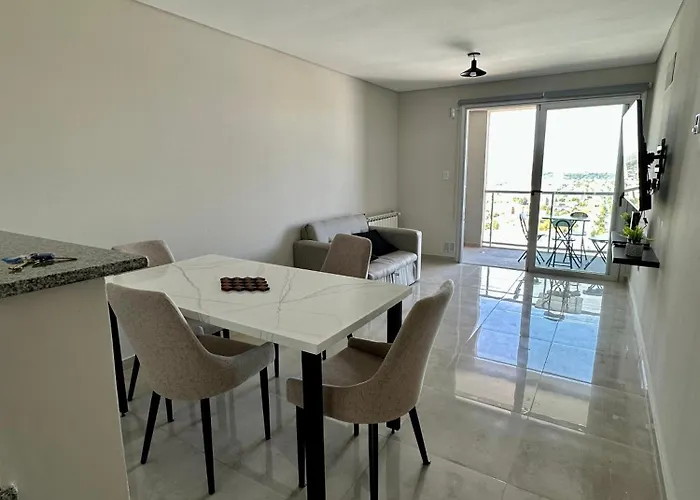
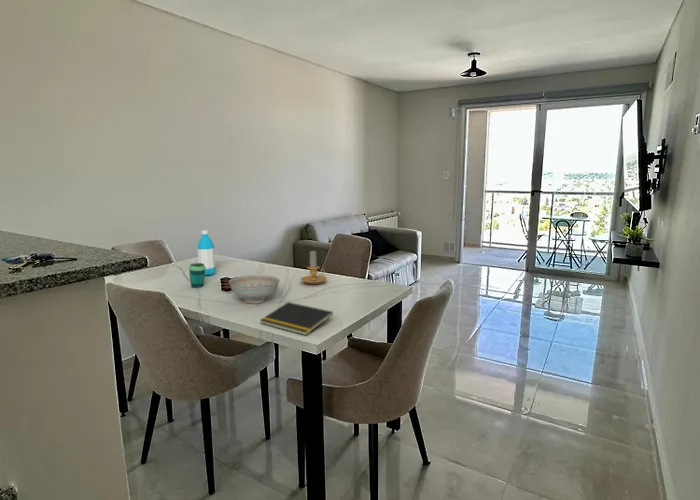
+ notepad (296, 317)
+ candle (315, 265)
+ water bottle (206, 252)
+ cup (197, 275)
+ decorative bowl (255, 290)
